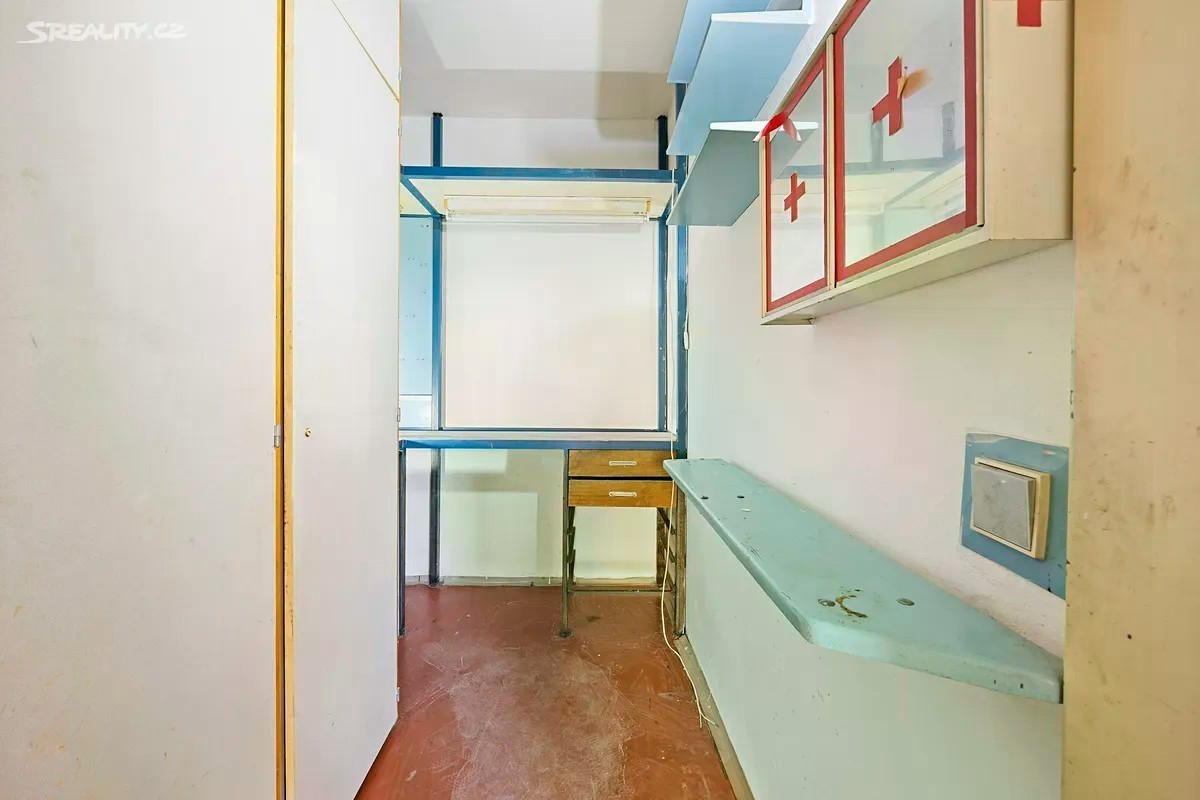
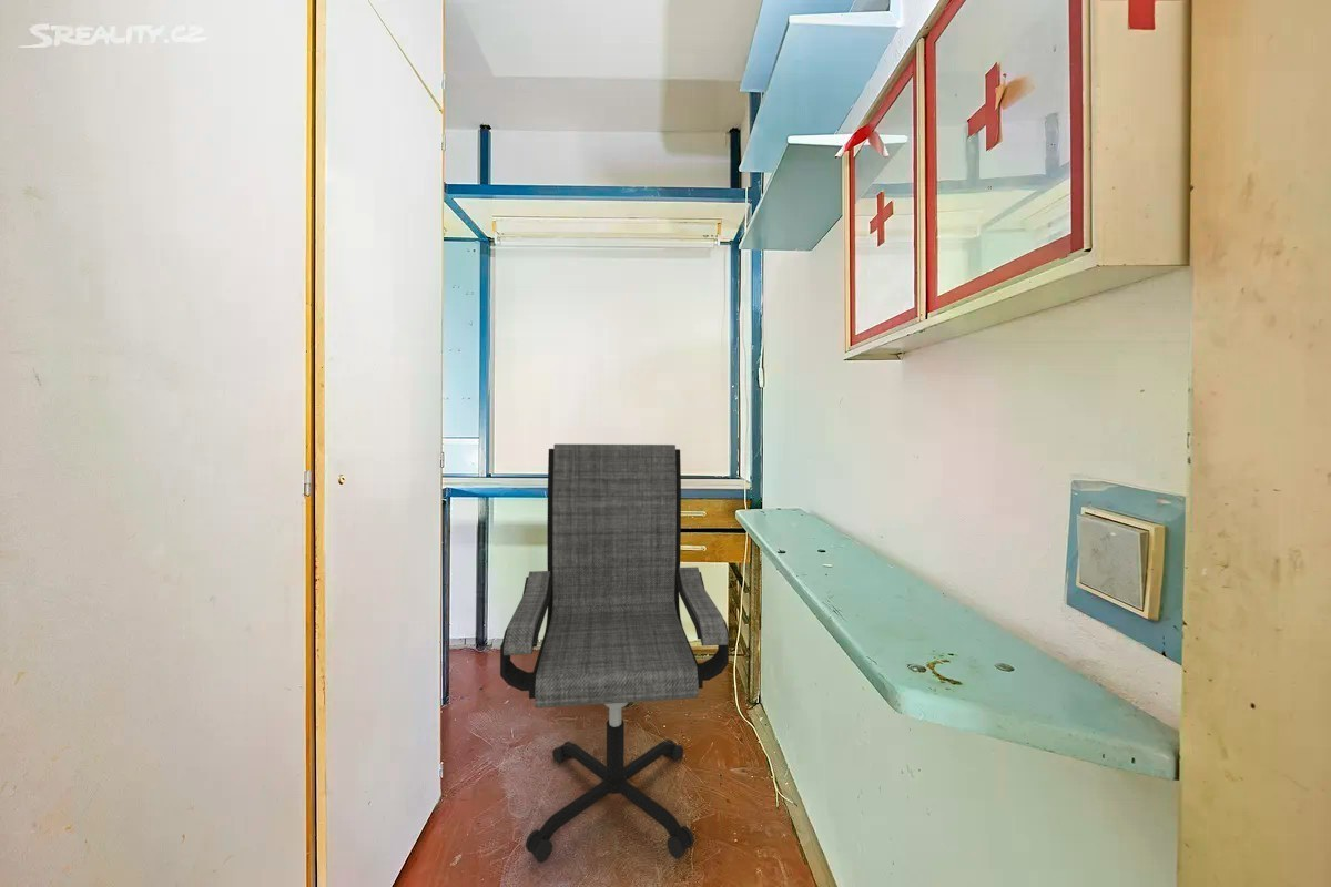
+ office chair (616, 626)
